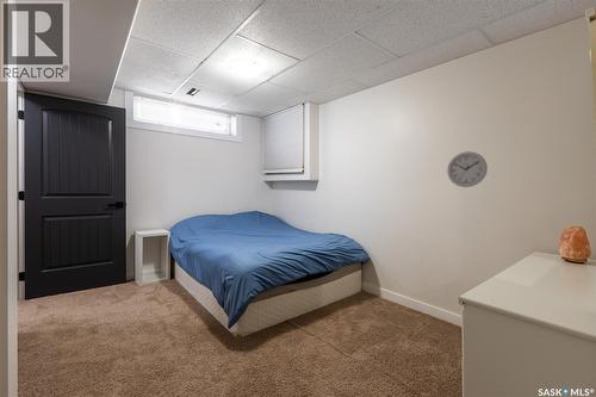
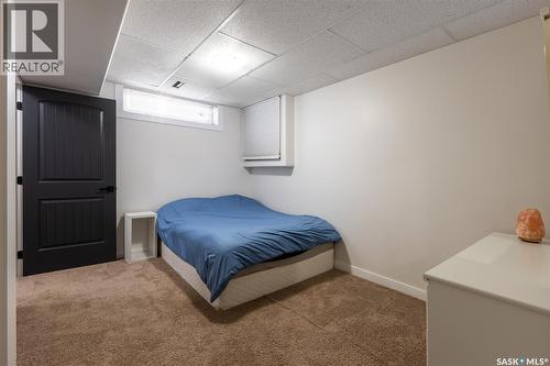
- wall clock (466, 169)
